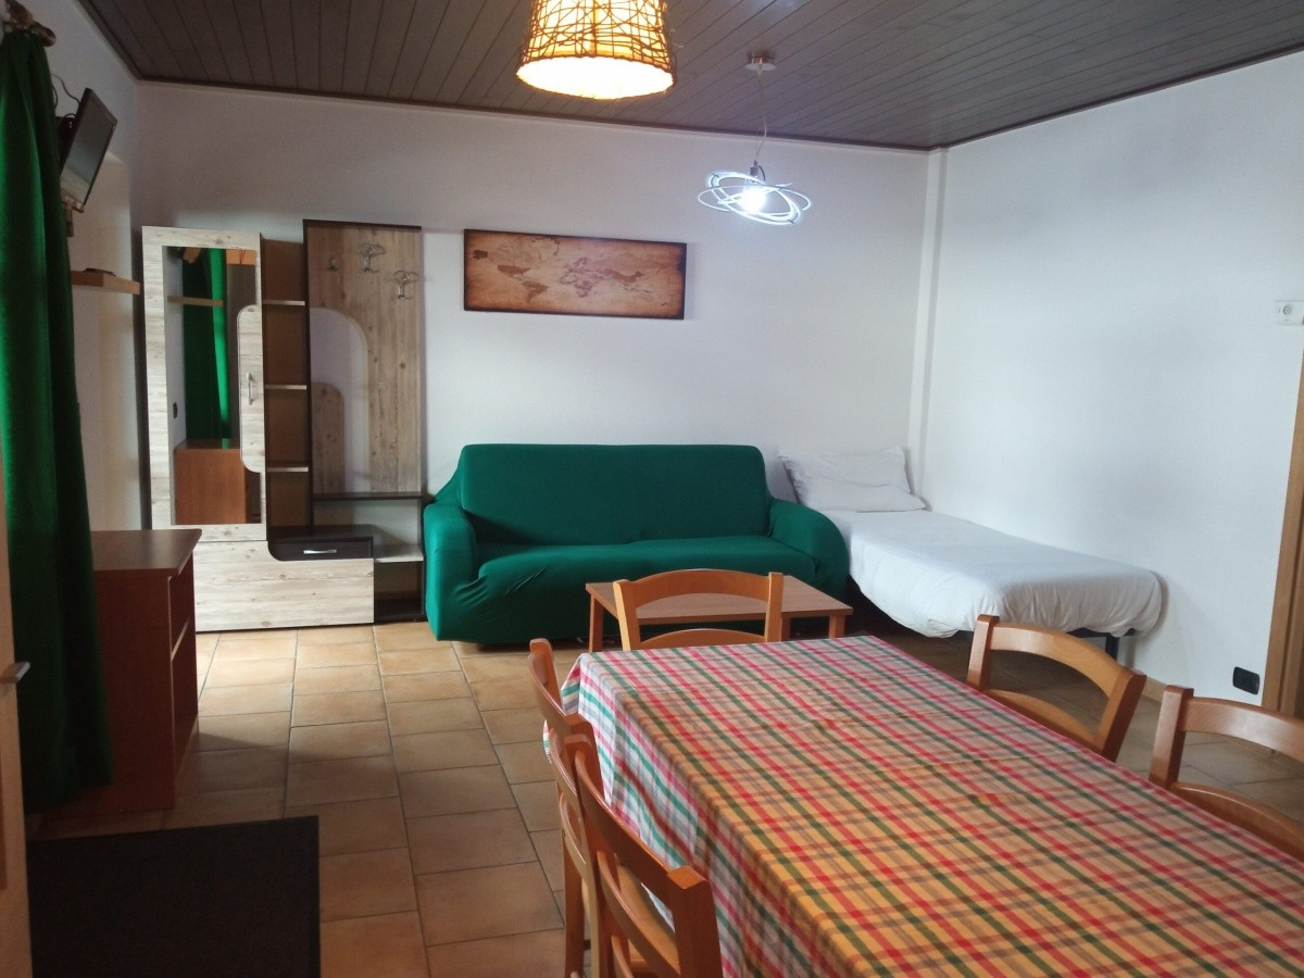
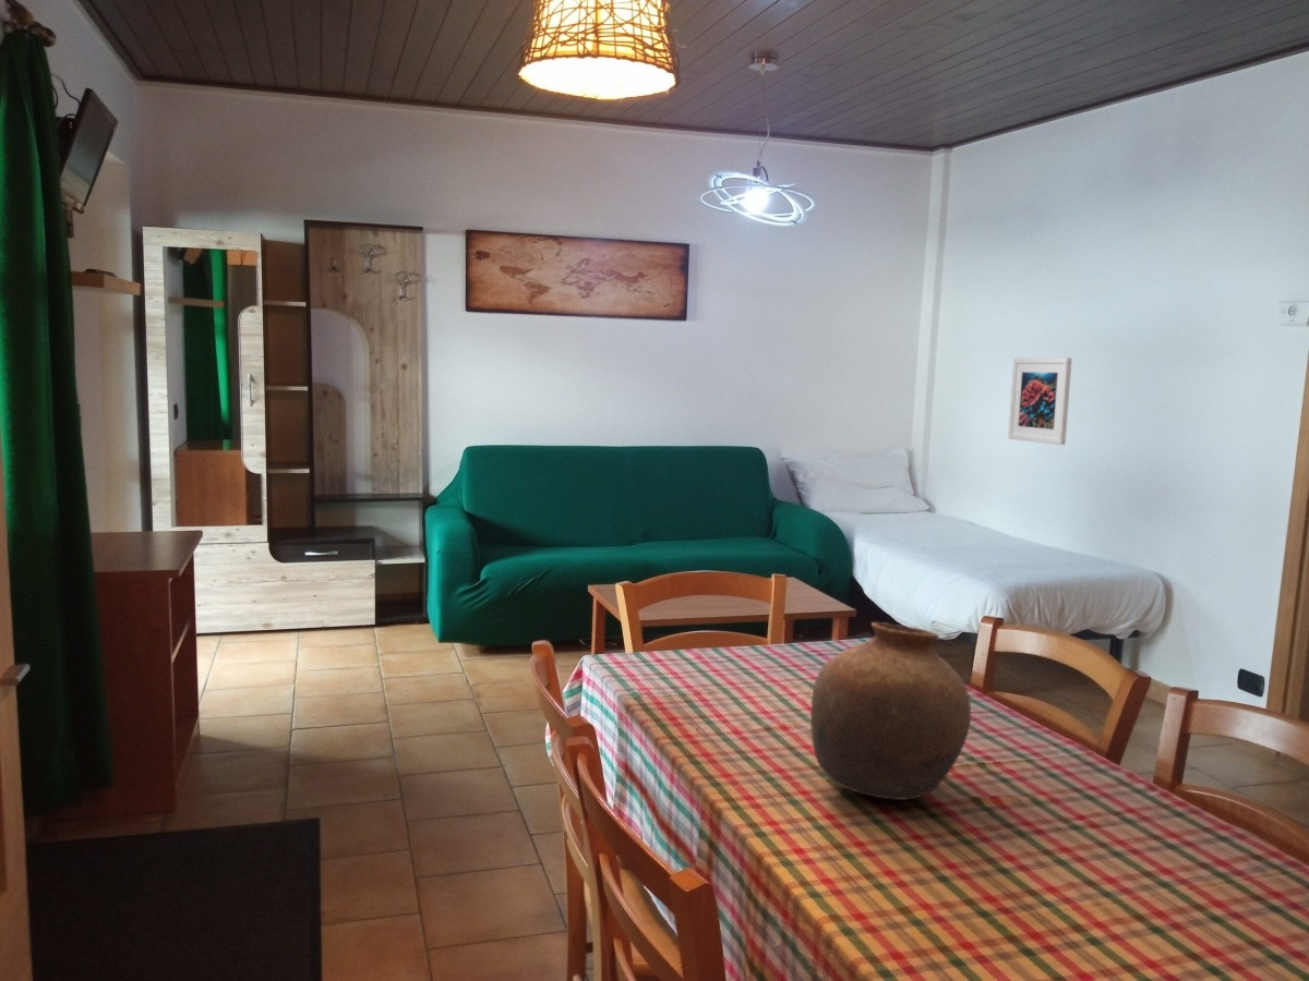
+ pottery (889, 708)
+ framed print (1038, 400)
